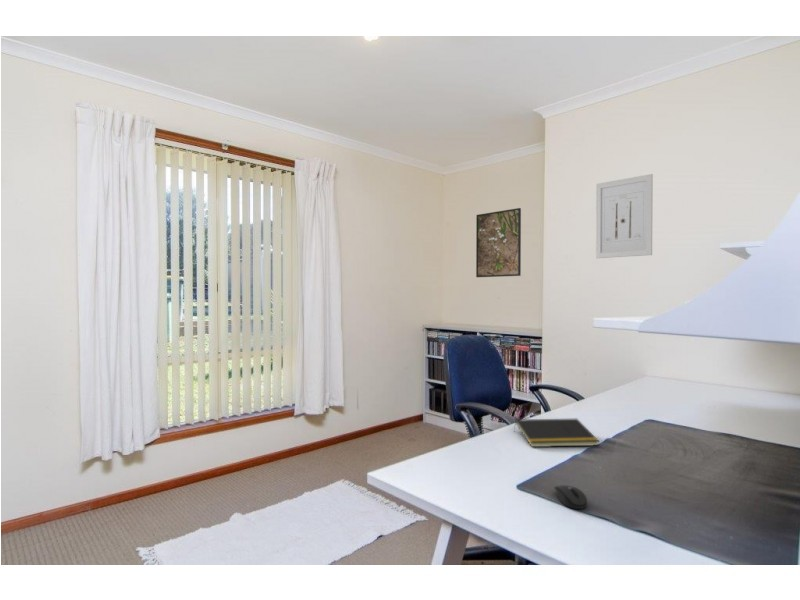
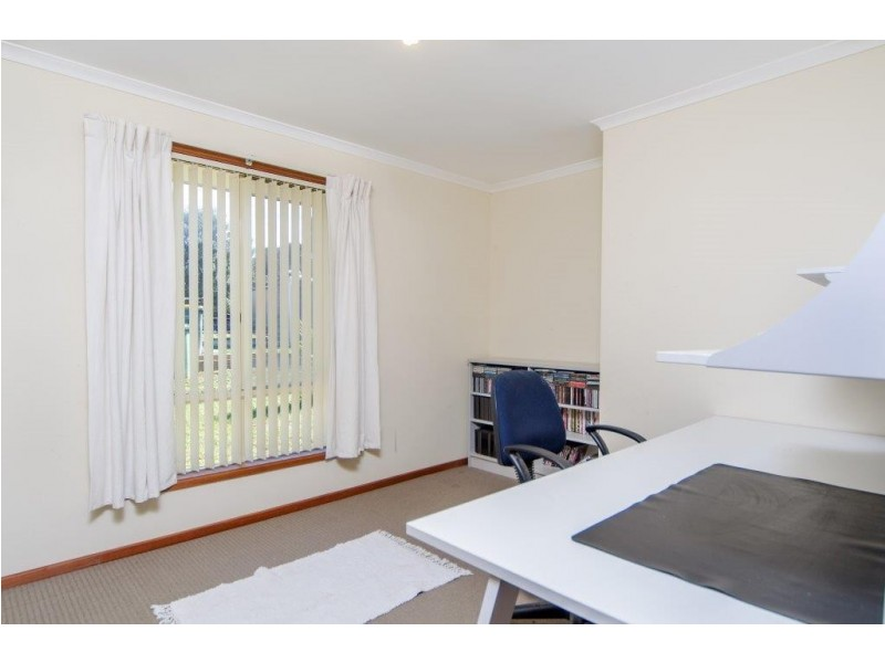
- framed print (497, 244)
- wall art (623, 218)
- mouse (570, 493)
- notepad (555, 431)
